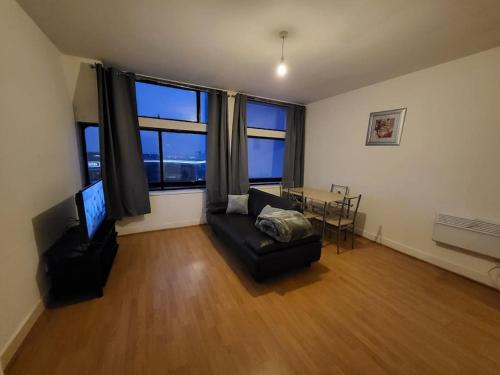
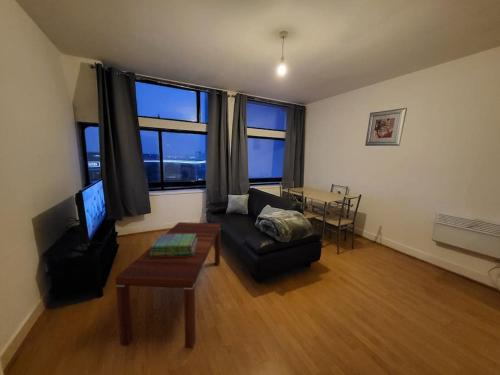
+ coffee table (184, 268)
+ stack of books (175, 244)
